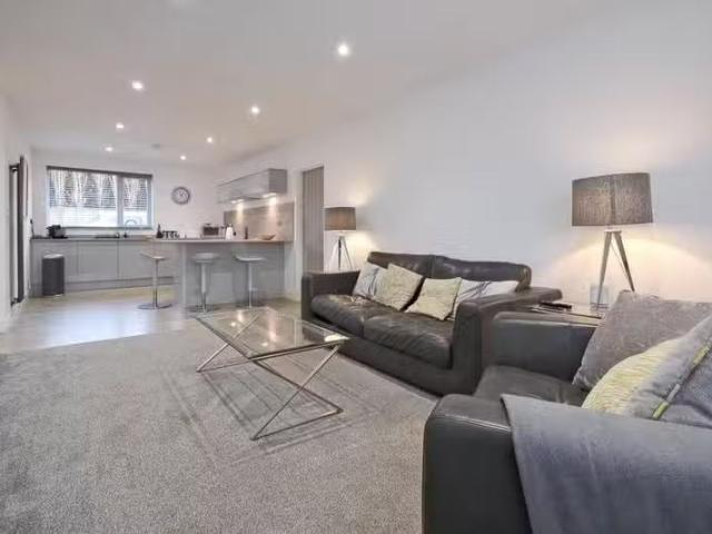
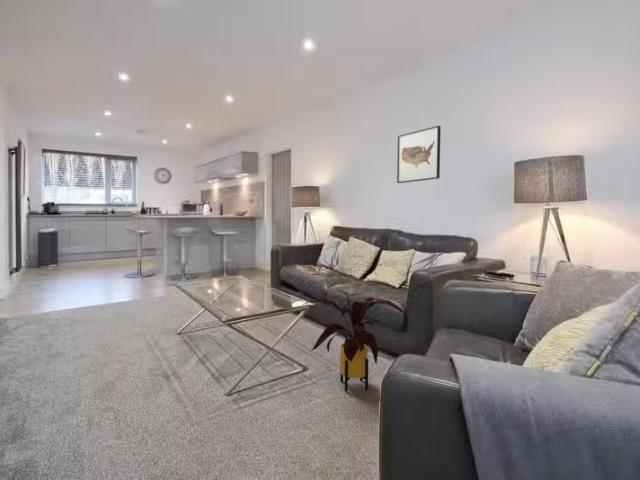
+ wall art (417, 156)
+ house plant (359, 339)
